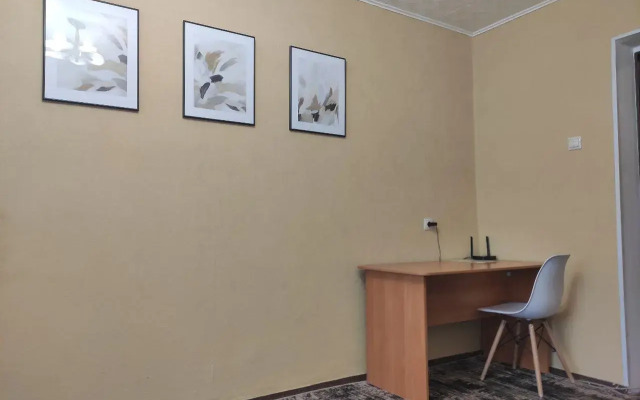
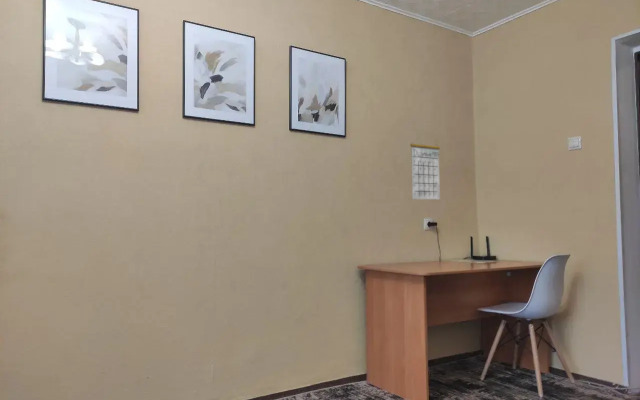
+ calendar (425, 165)
